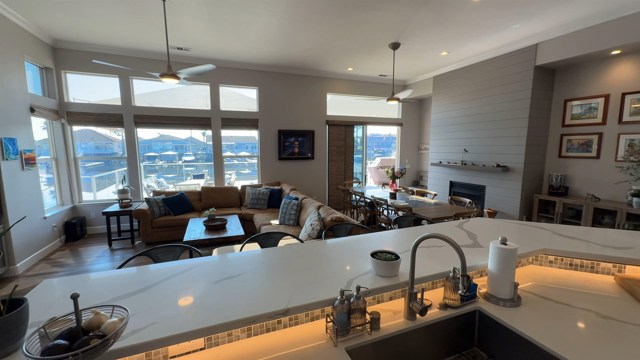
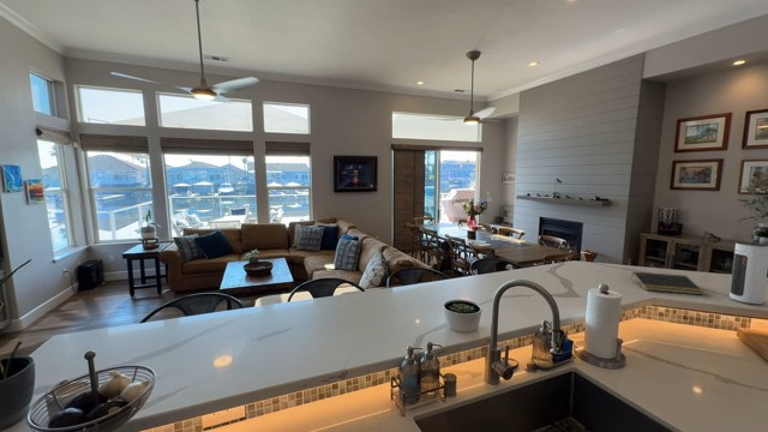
+ speaker (749, 271)
+ notepad (665, 282)
